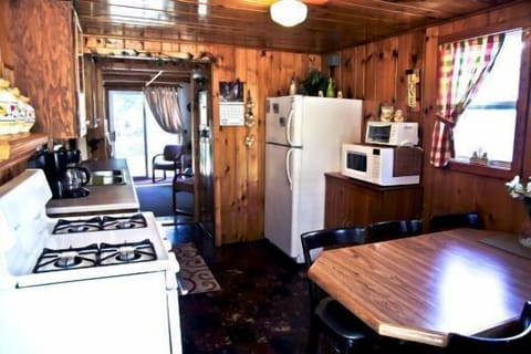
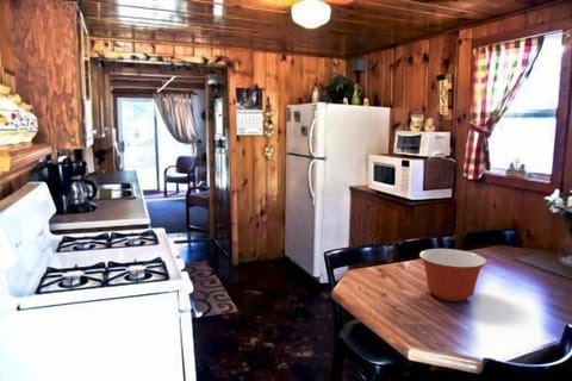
+ mixing bowl (450, 276)
